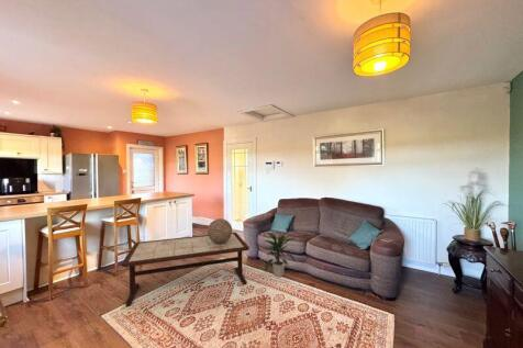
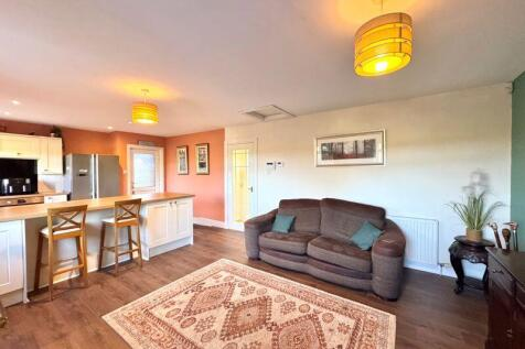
- indoor plant (277, 252)
- coffee table (190, 265)
- decorative sphere (220, 231)
